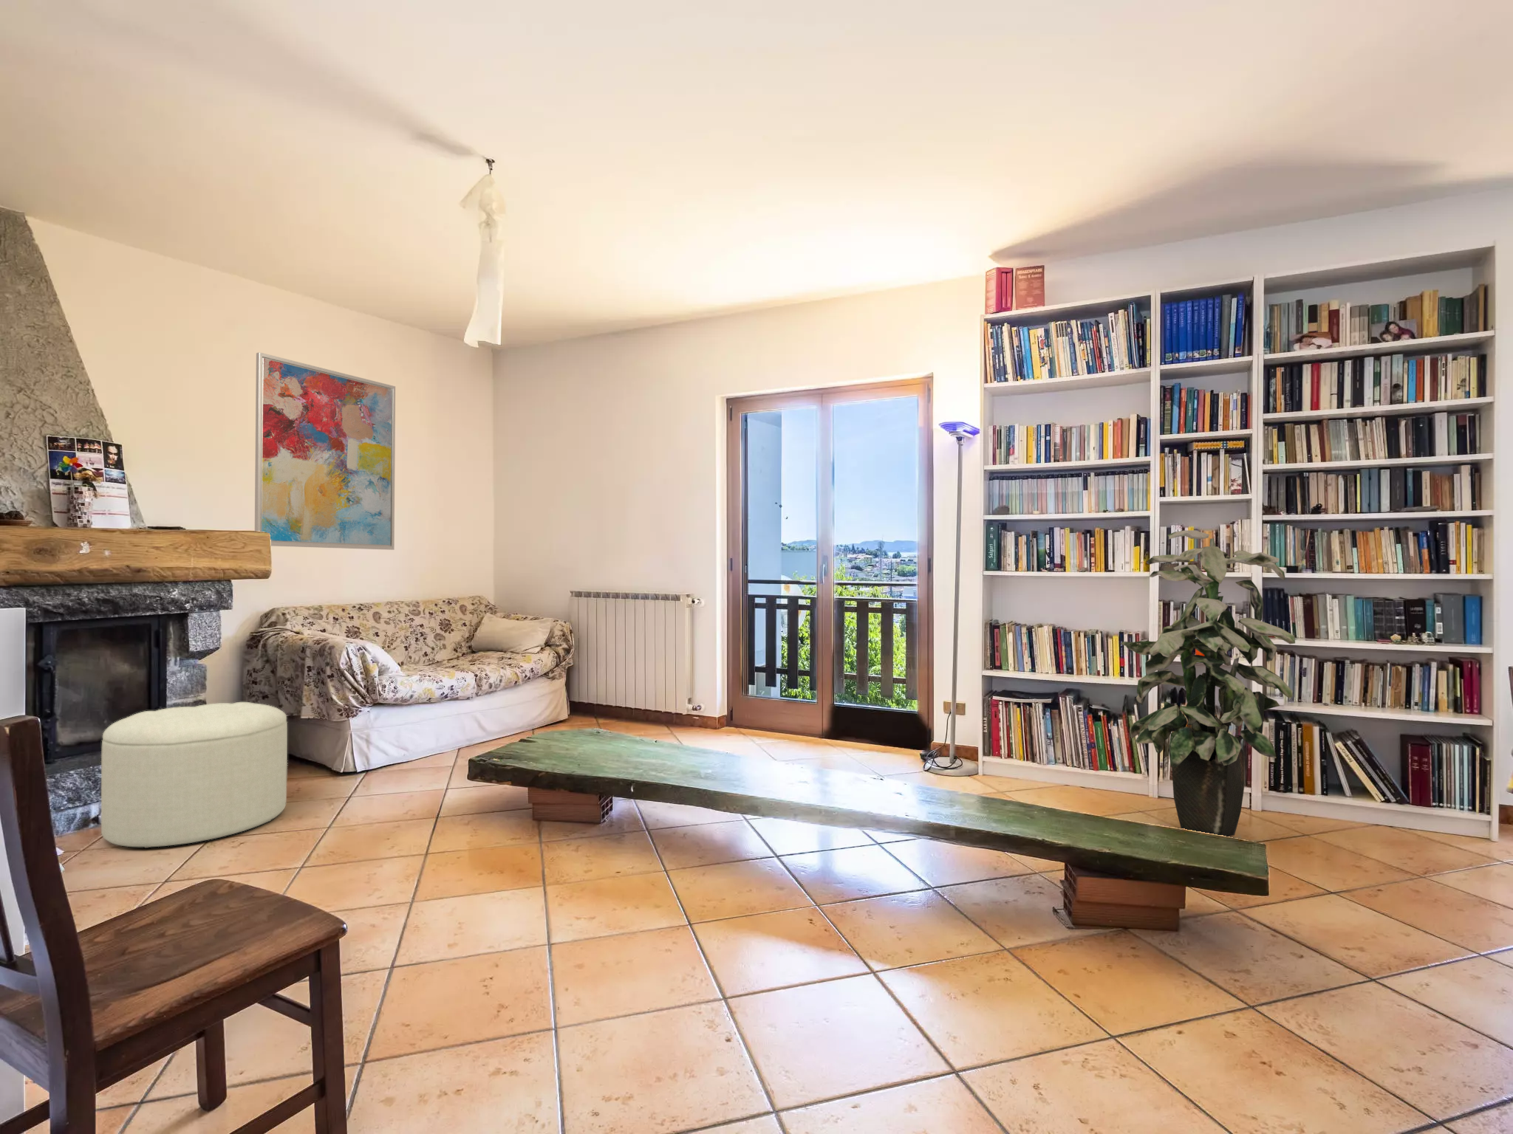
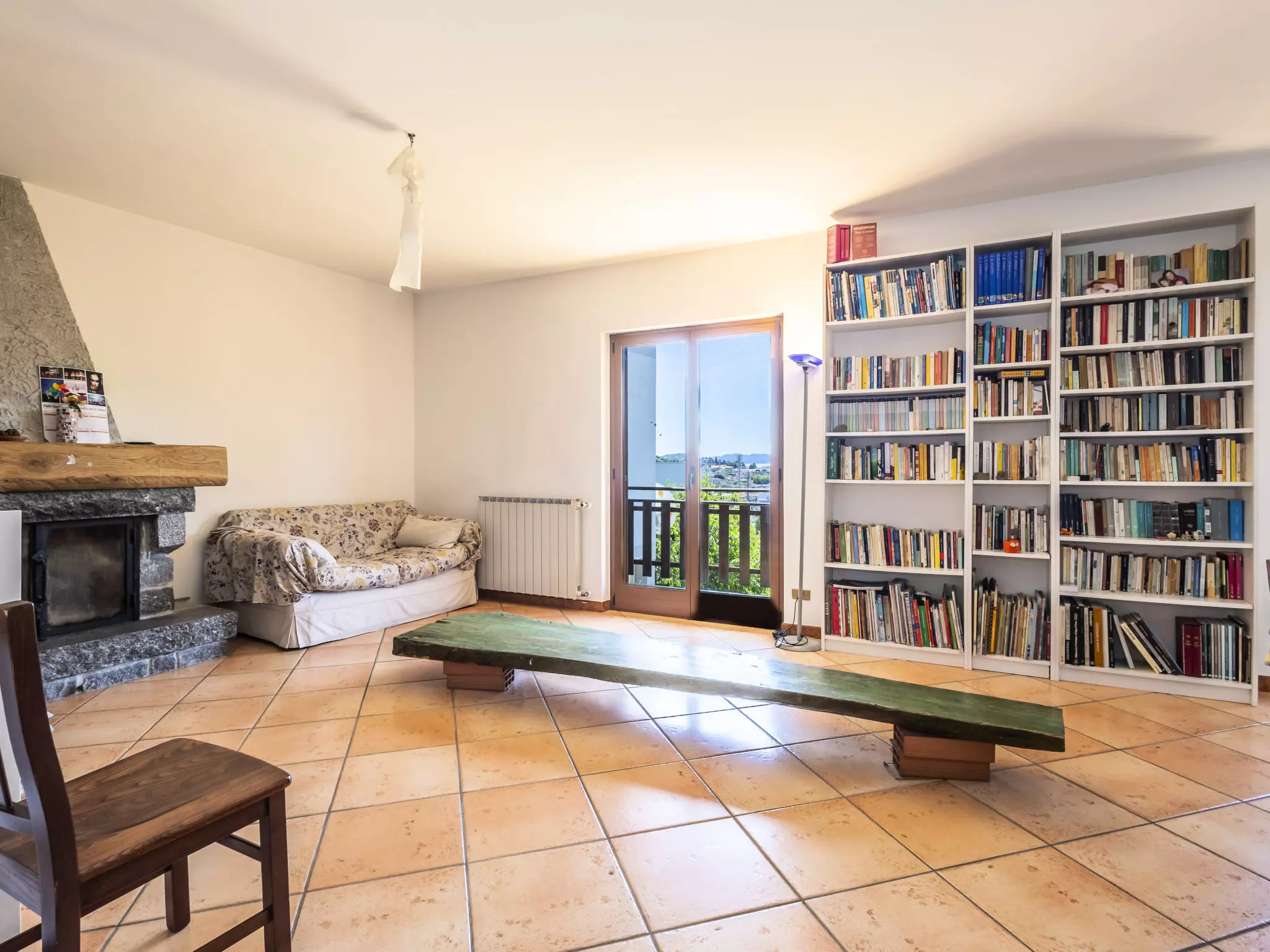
- ottoman (199, 766)
- indoor plant (1201, 679)
- wall art (330, 460)
